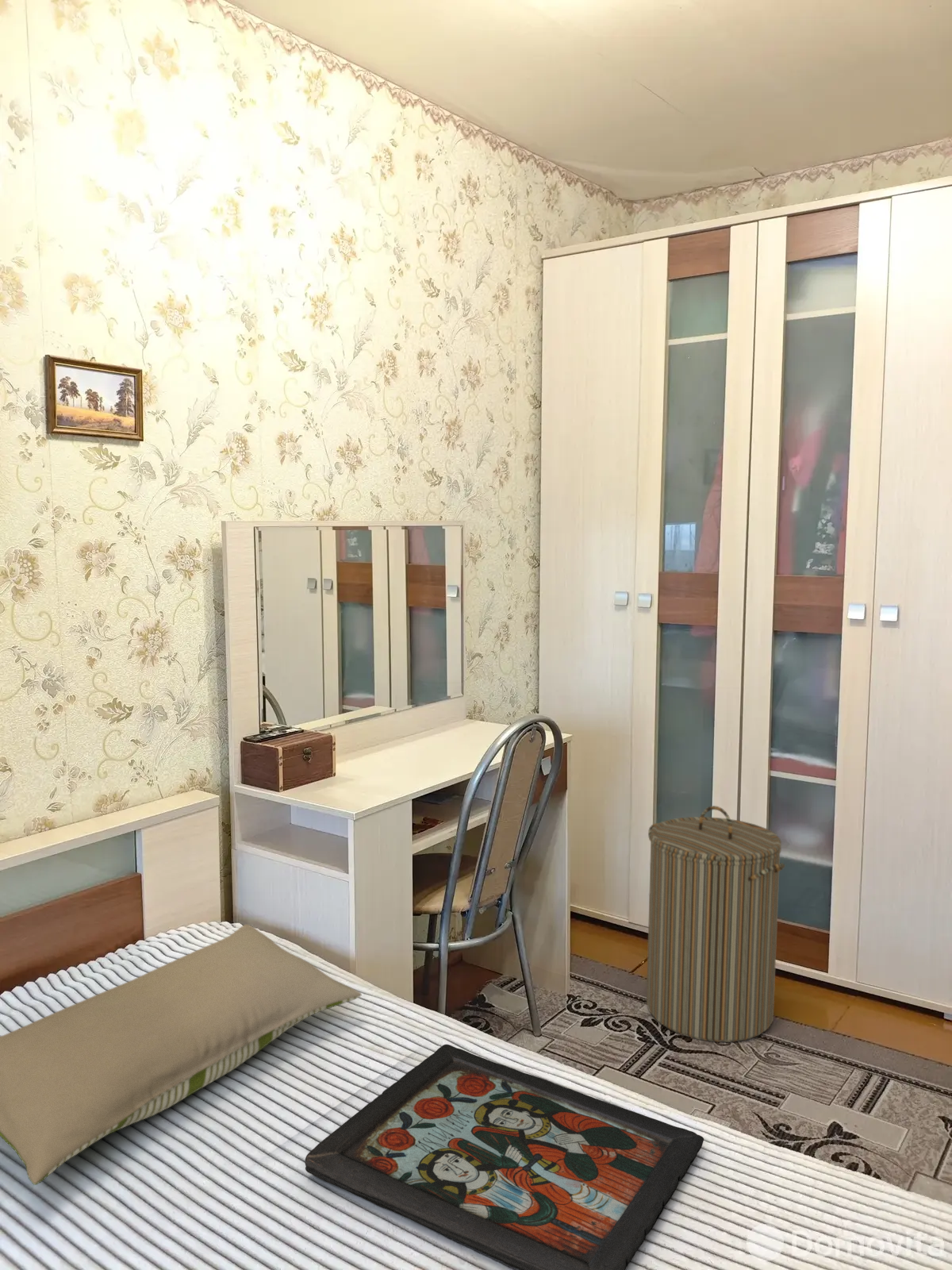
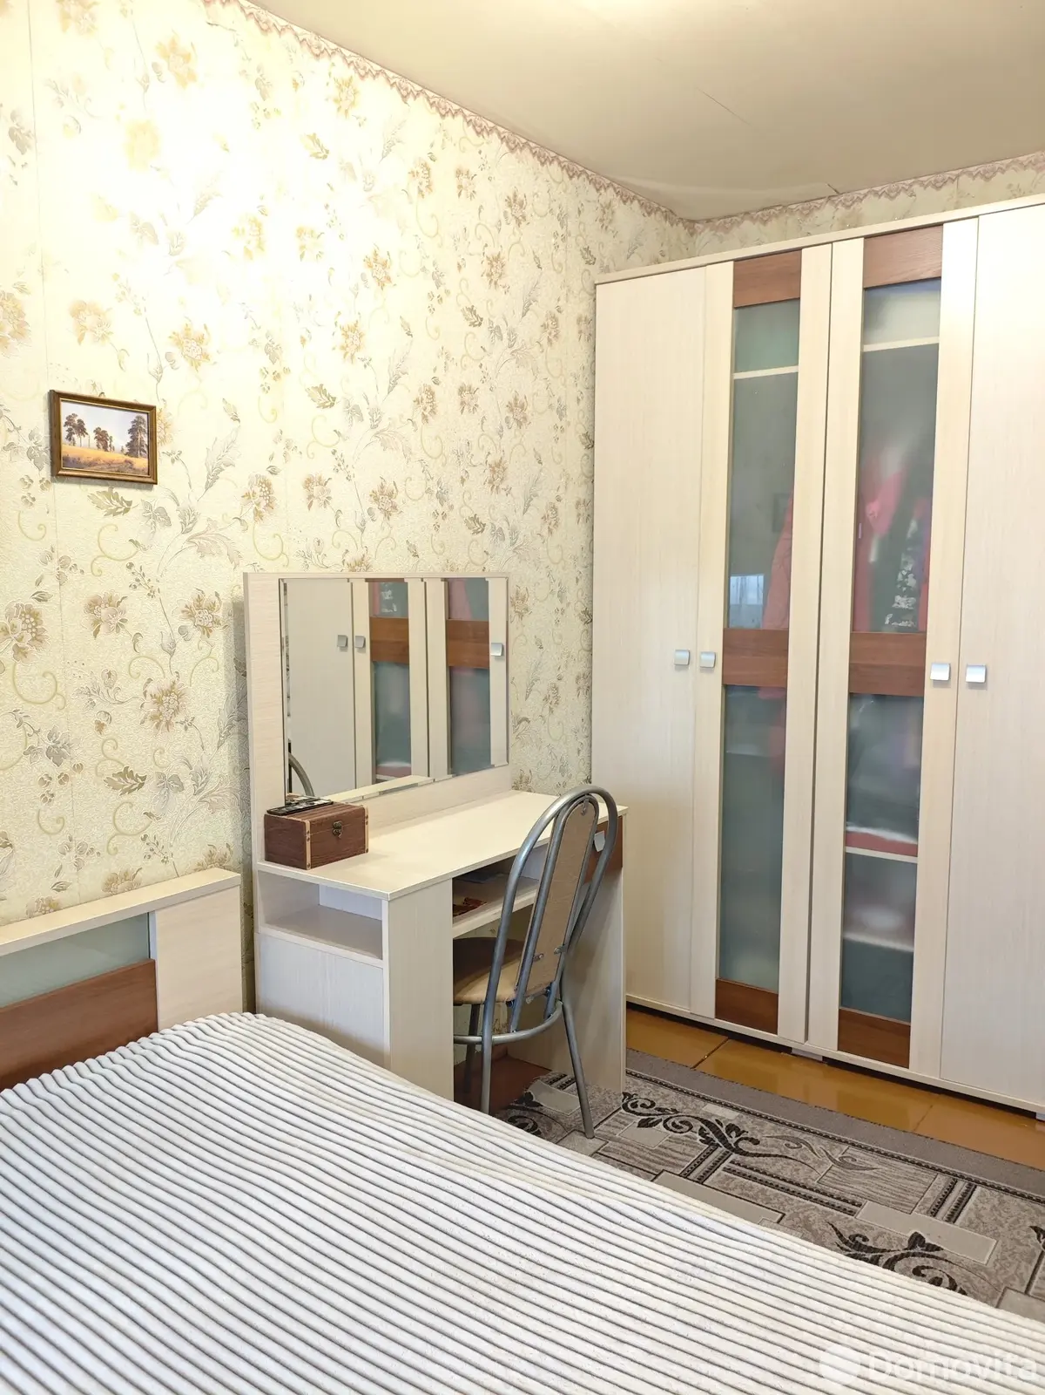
- pillow (163, 1029)
- tray (509, 1151)
- laundry hamper (712, 910)
